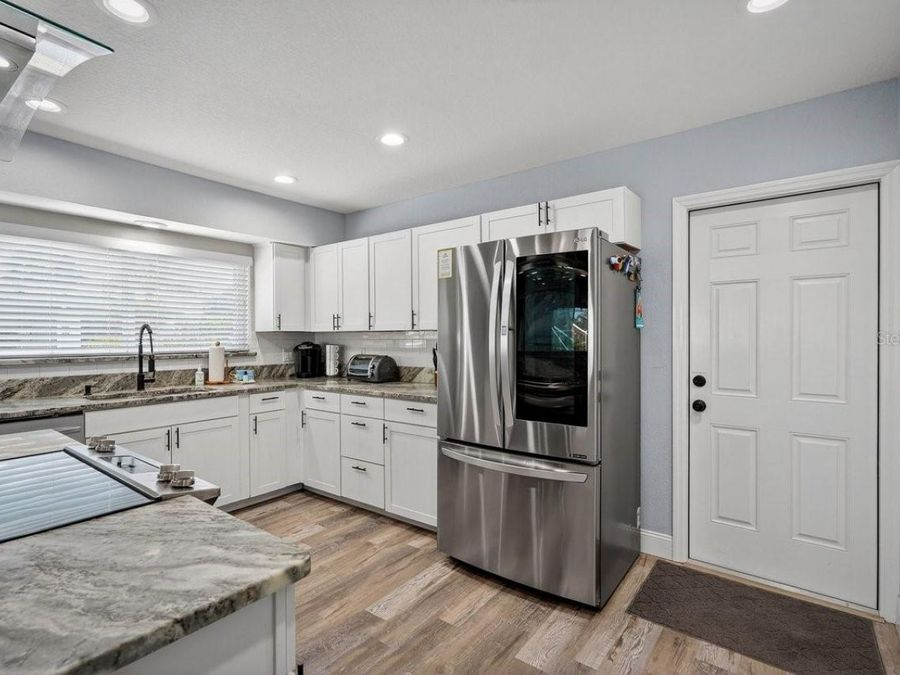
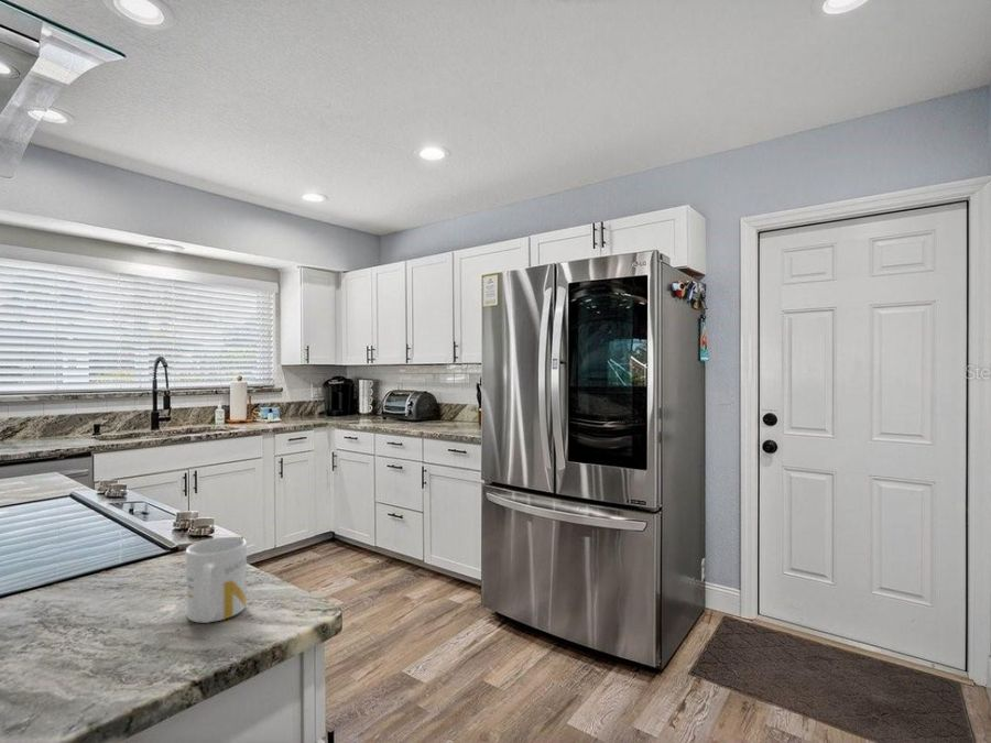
+ mug (219, 580)
